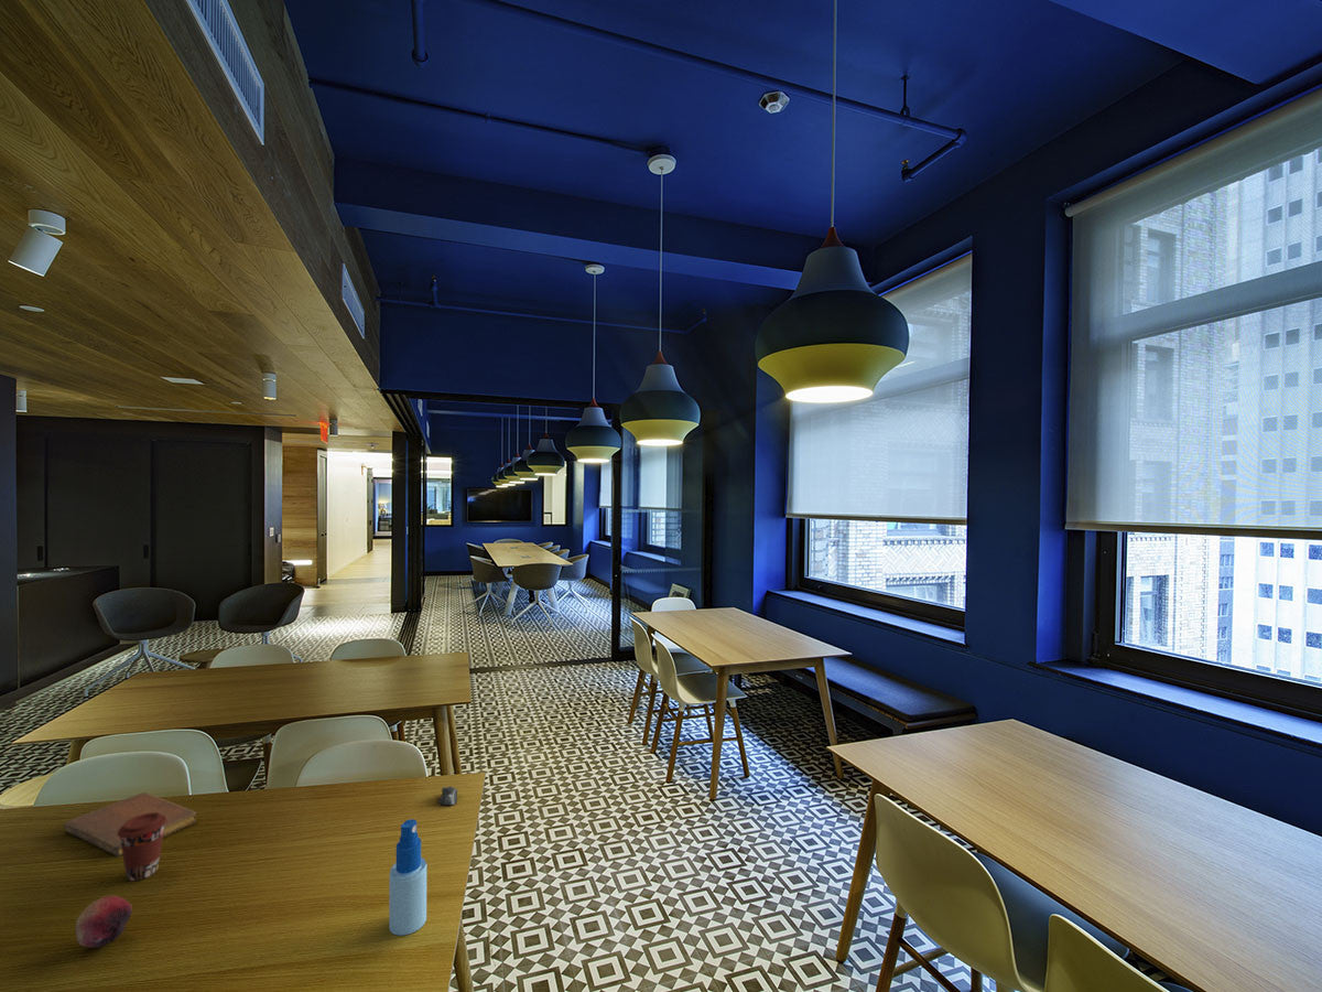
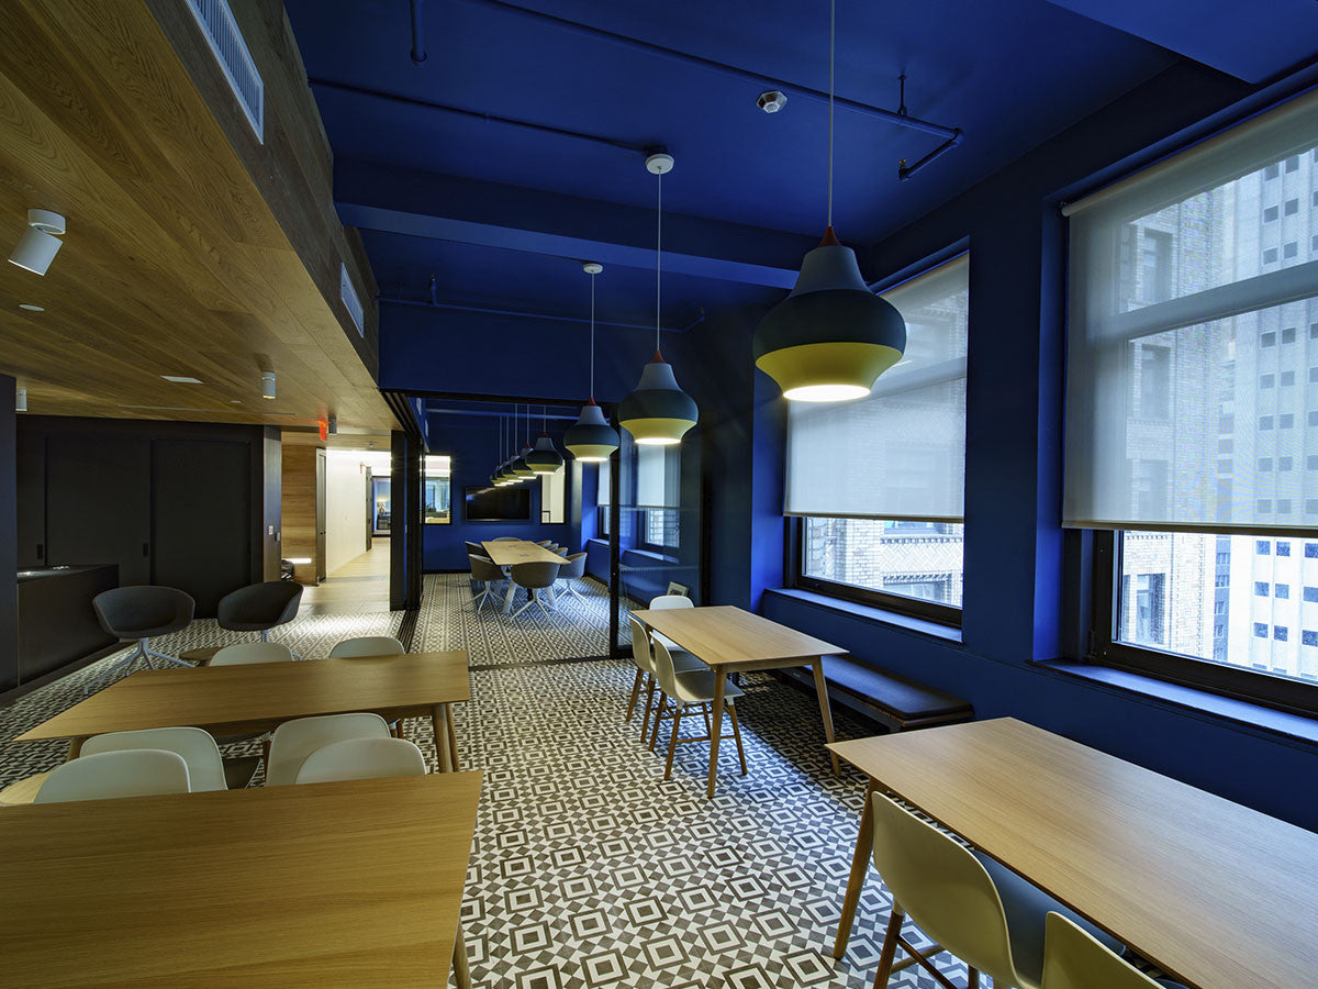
- coffee cup (142, 847)
- computer mouse (448, 794)
- spray bottle (408, 872)
- fruit (104, 921)
- notebook (129, 819)
